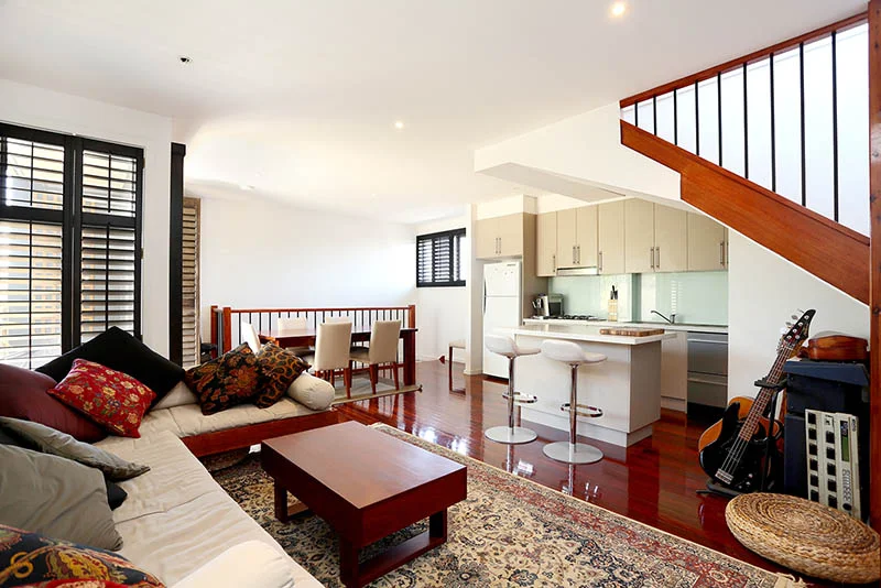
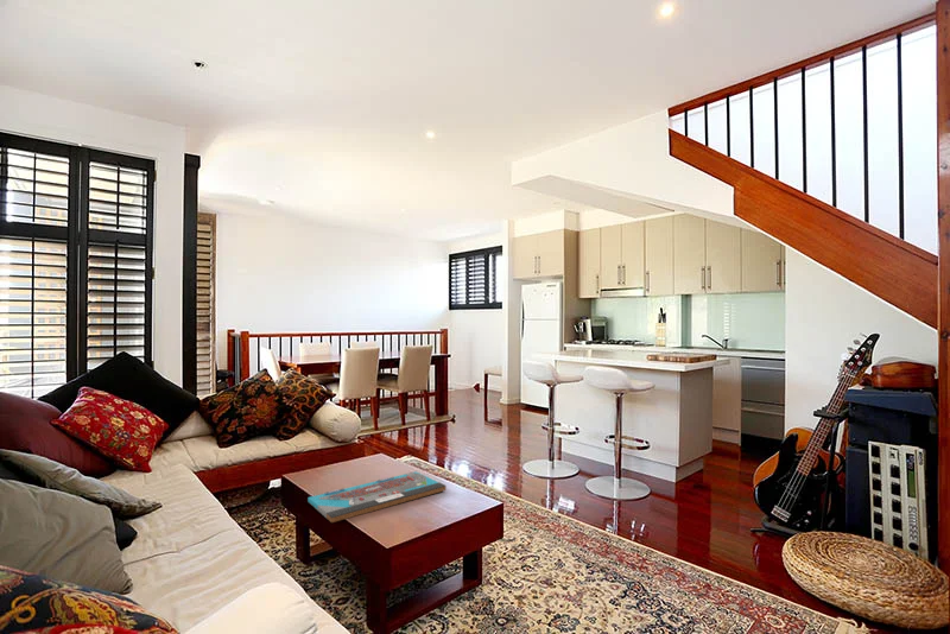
+ board game (379, 492)
